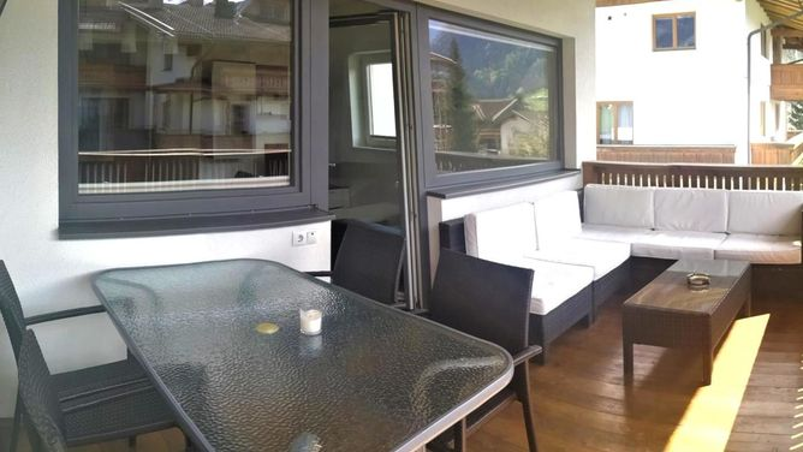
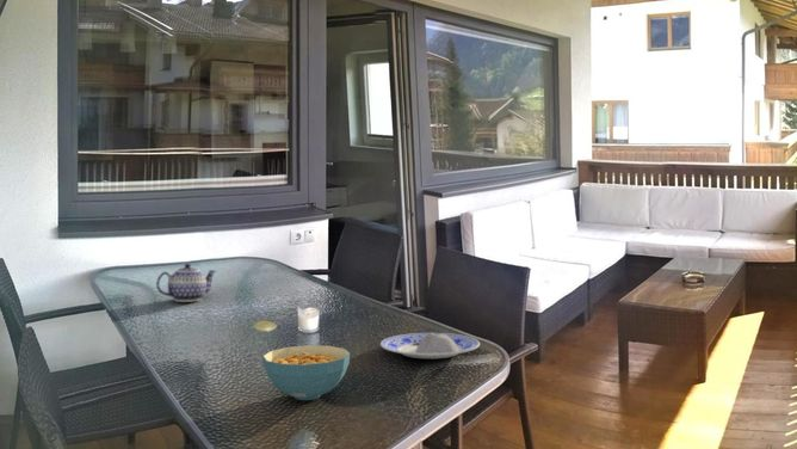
+ cereal bowl (307, 375)
+ teapot (187, 282)
+ plate (430, 342)
